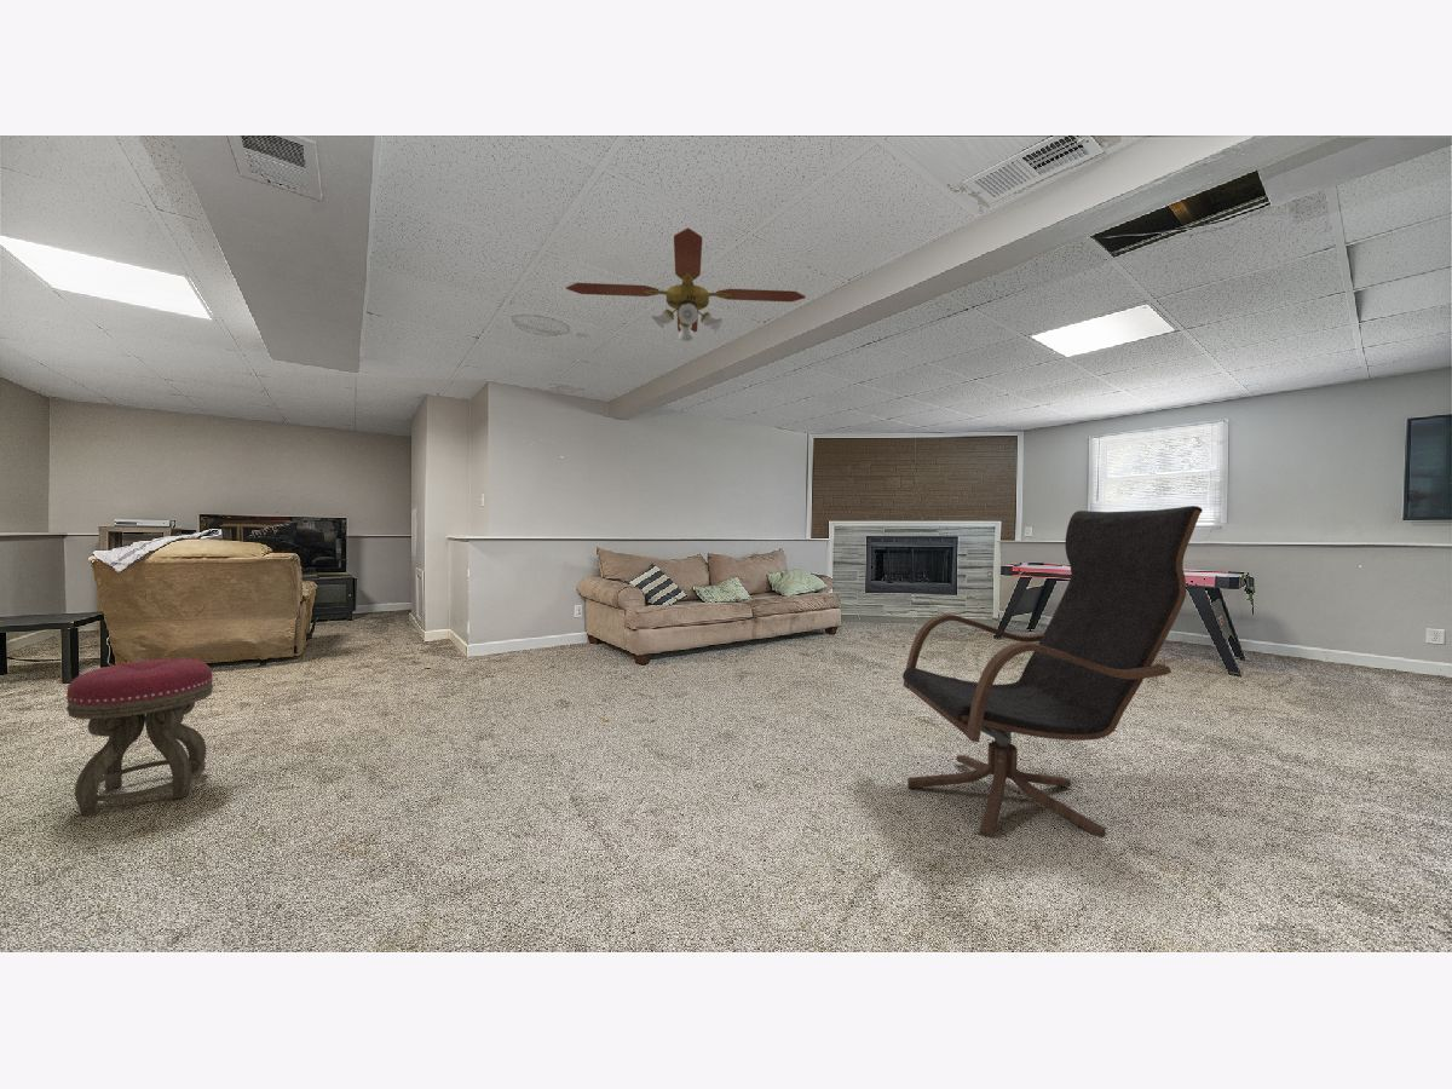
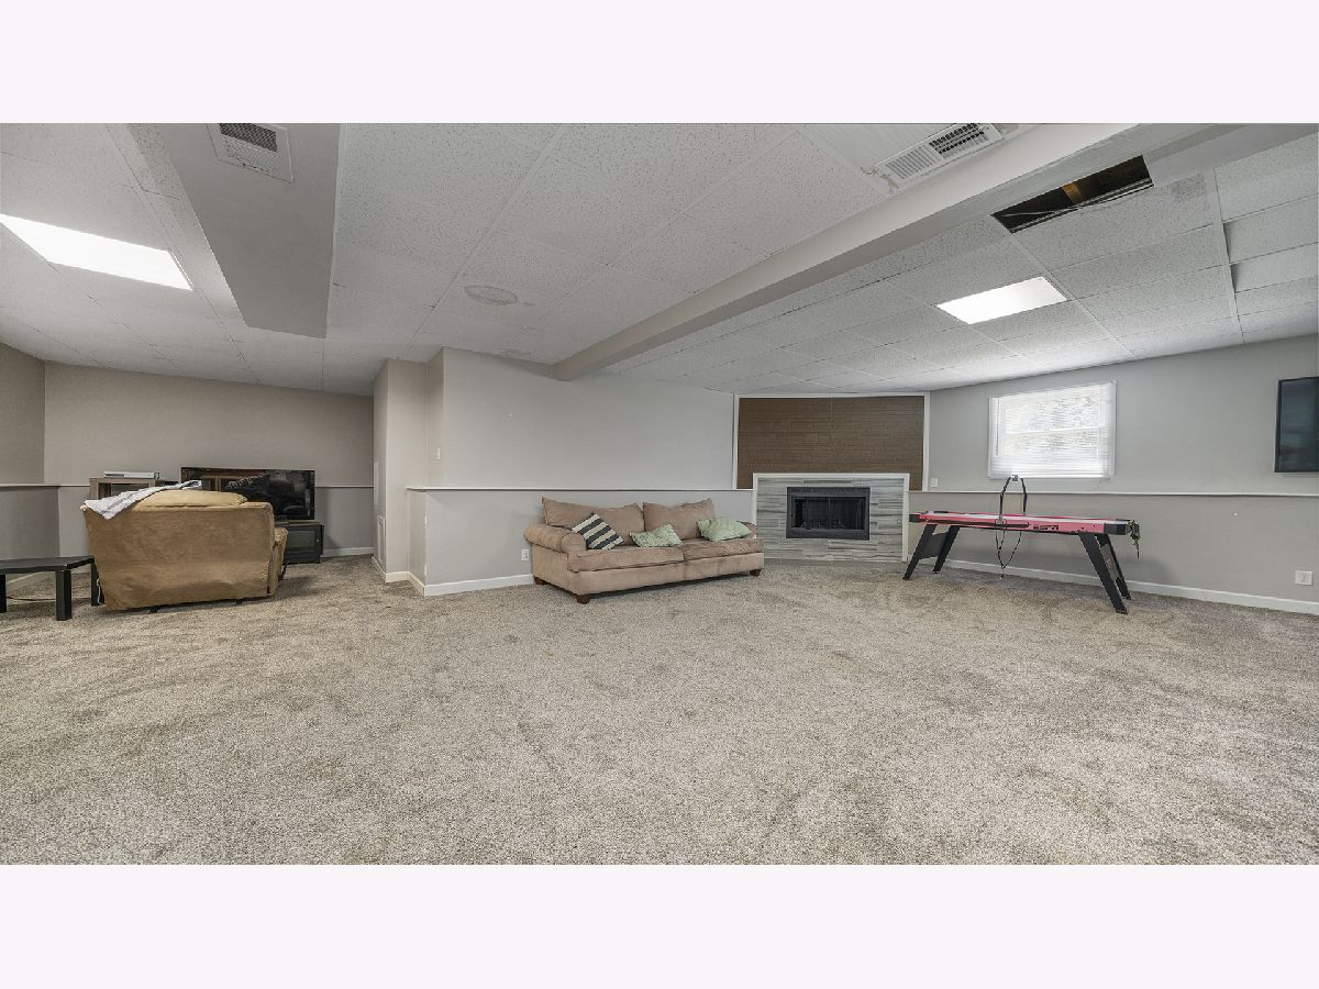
- ceiling fan (687, 300)
- lounge chair (1028, 650)
- stool (146, 728)
